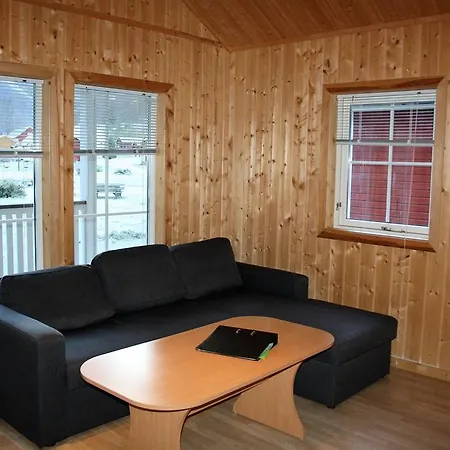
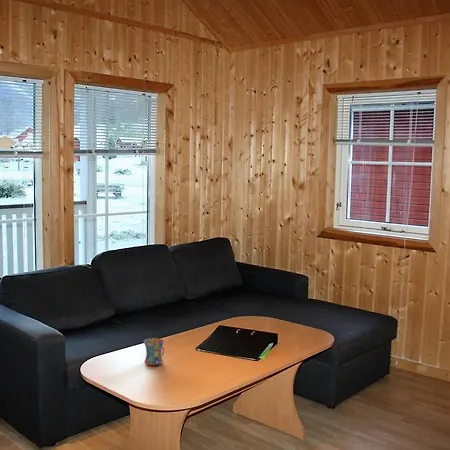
+ mug (155, 353)
